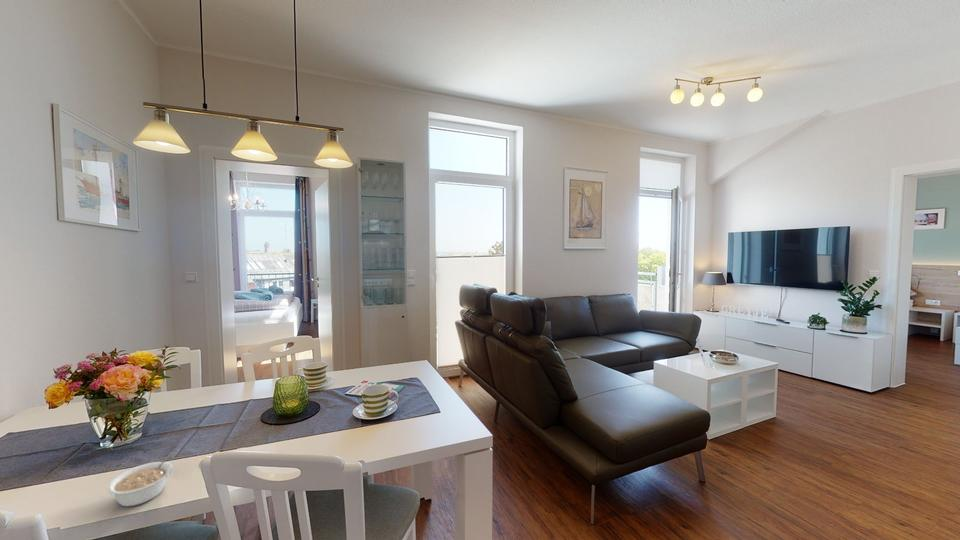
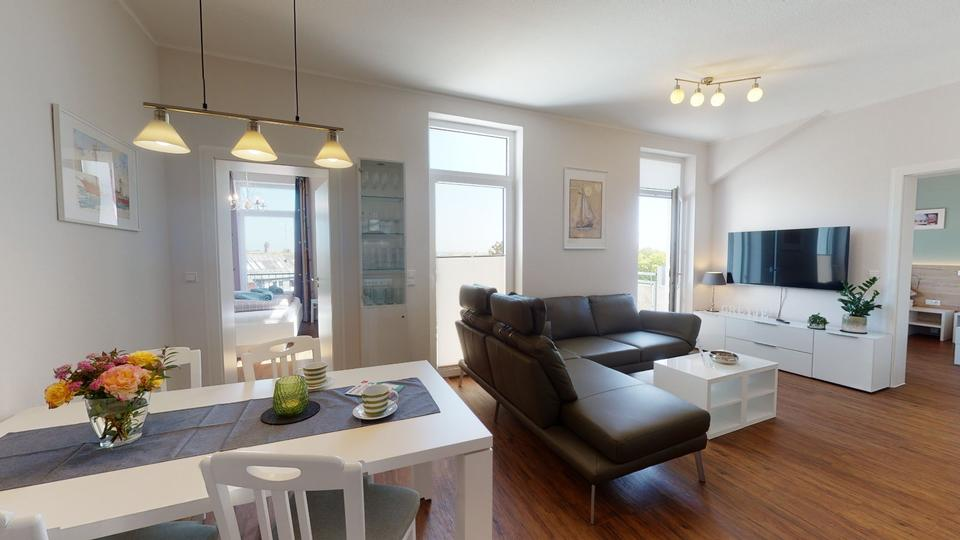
- legume (142, 482)
